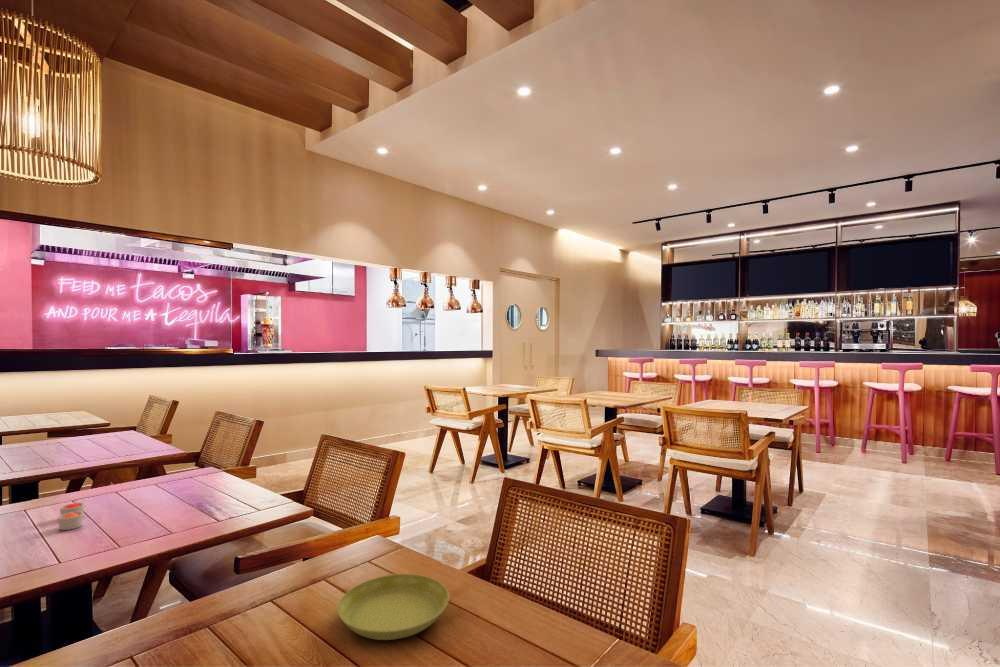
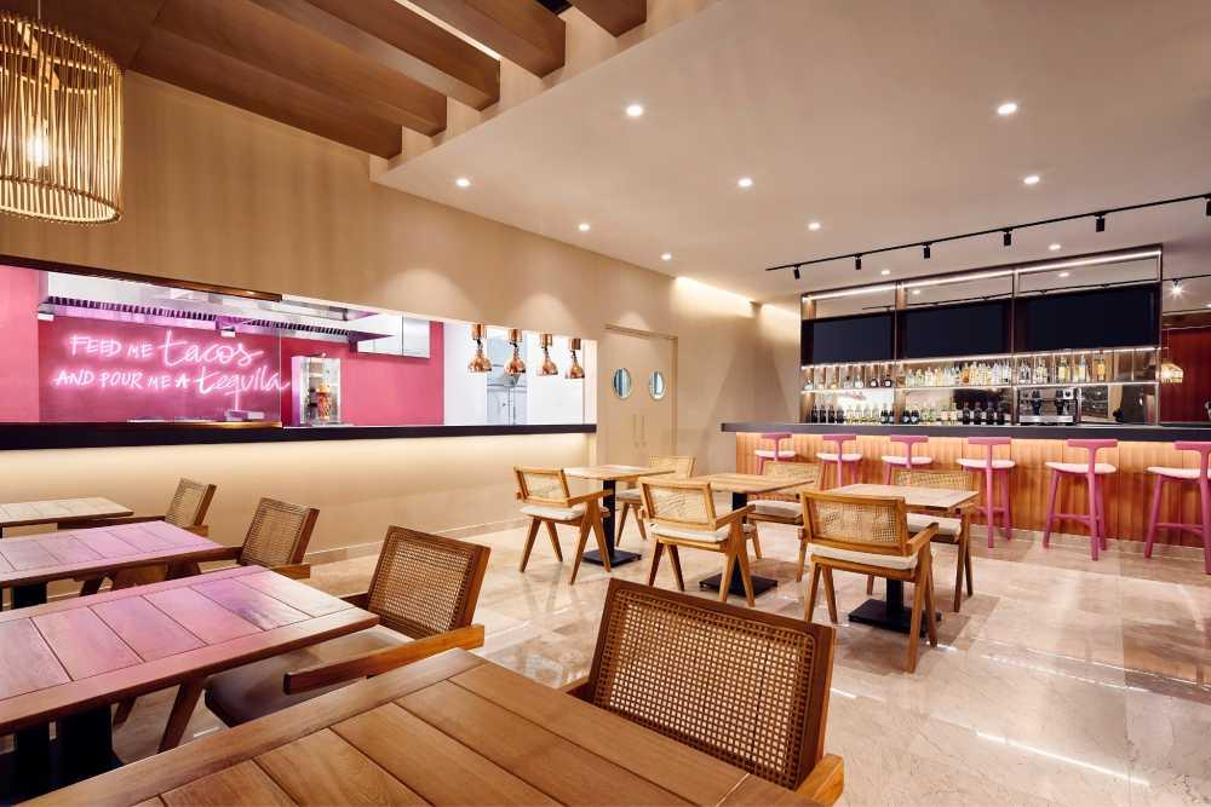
- candle (71, 515)
- saucer (394, 607)
